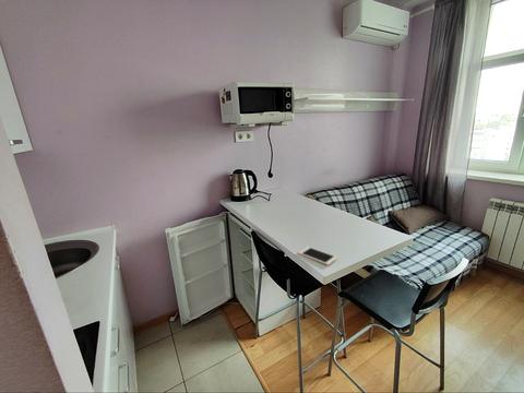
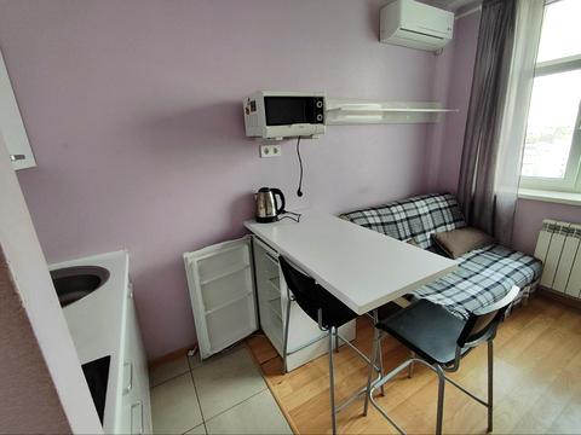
- cell phone (317, 254)
